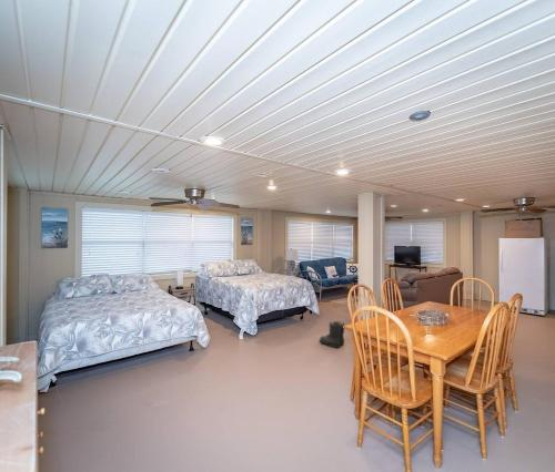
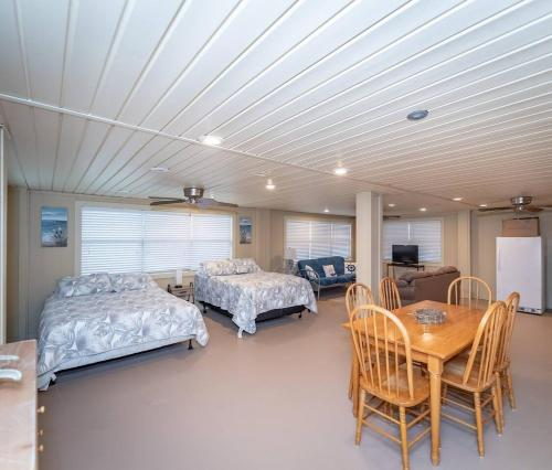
- boots (332, 332)
